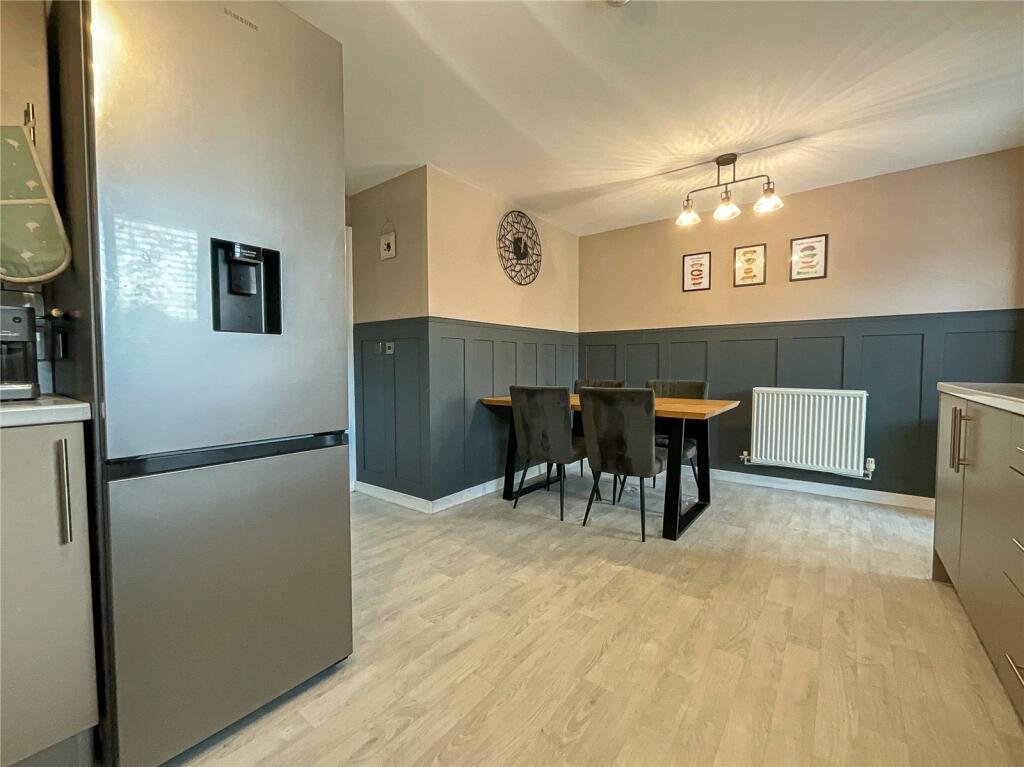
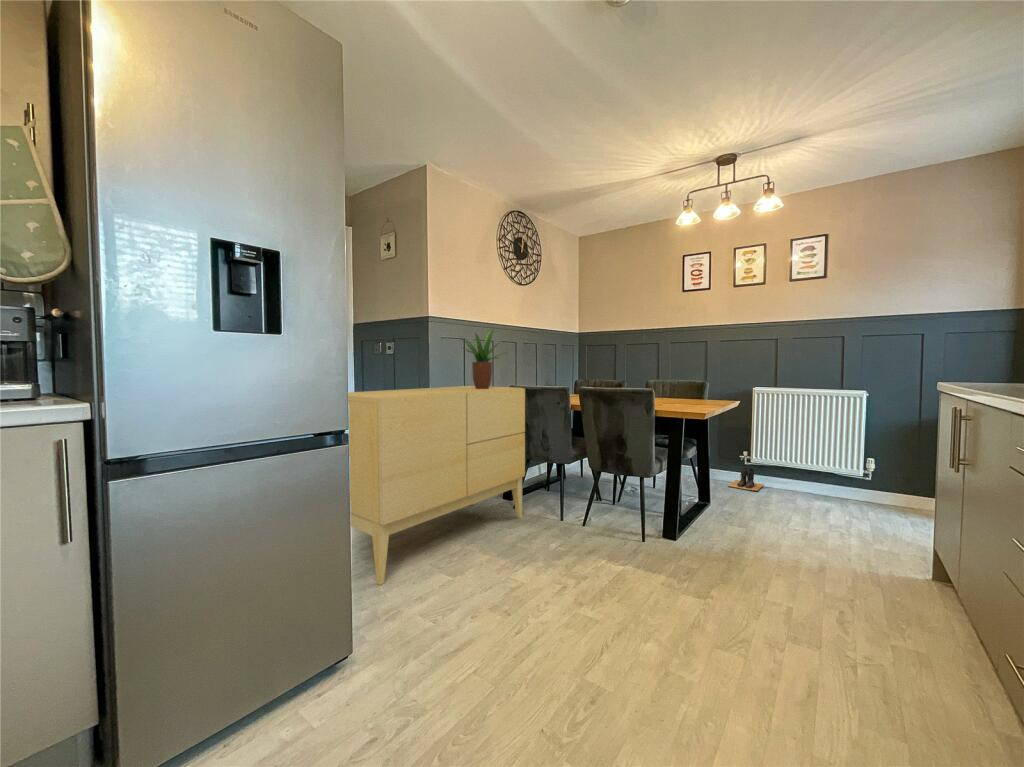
+ sideboard (437, 463)
+ potted plant (484, 358)
+ boots (746, 477)
